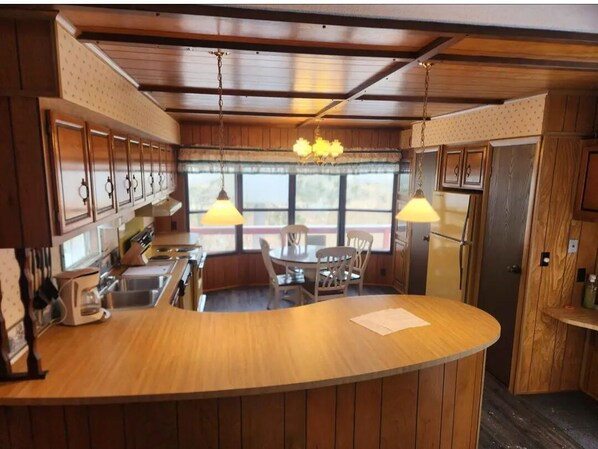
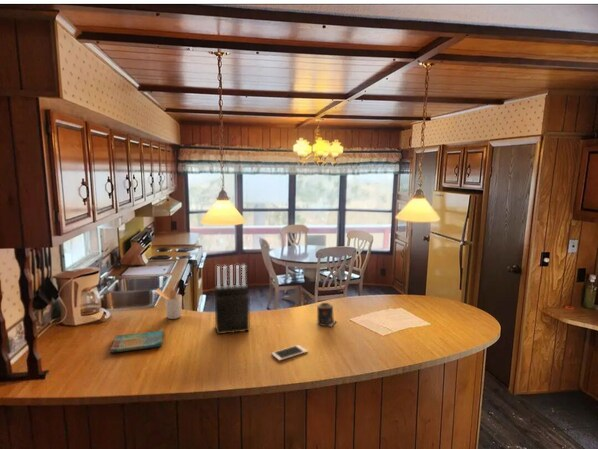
+ knife block (232, 298)
+ cell phone (289, 352)
+ dish towel (138, 340)
+ utensil holder (168, 302)
+ candle (327, 313)
